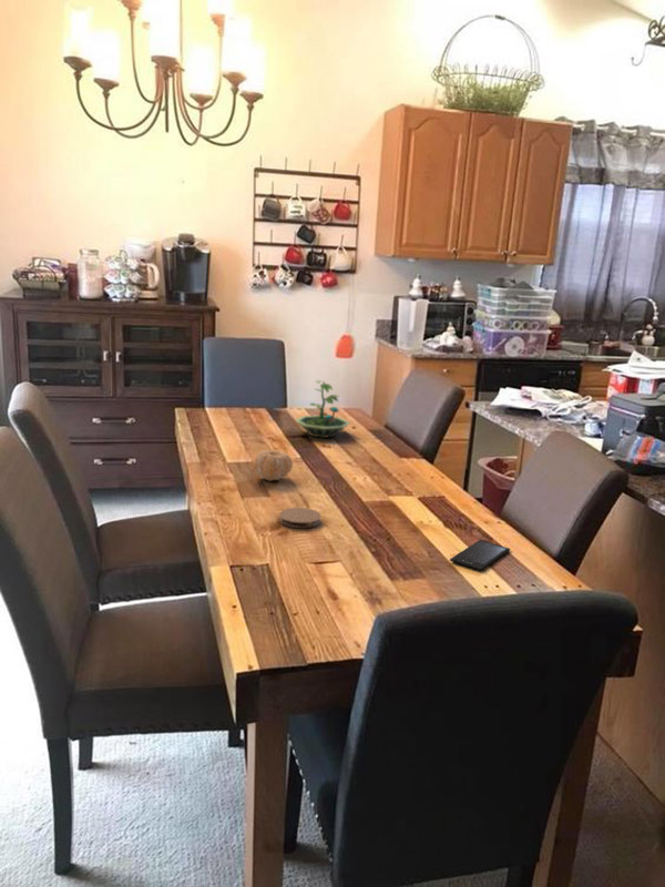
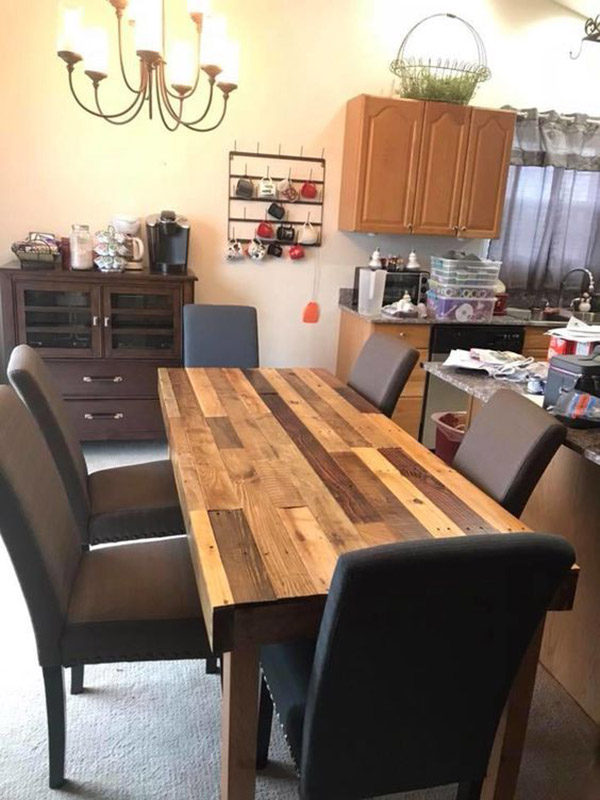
- coaster (299, 517)
- smartphone (480, 553)
- terrarium (323, 391)
- fruit (273, 465)
